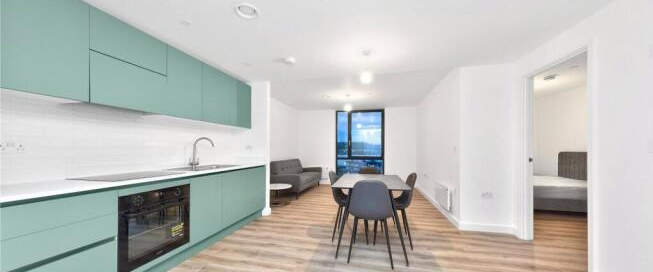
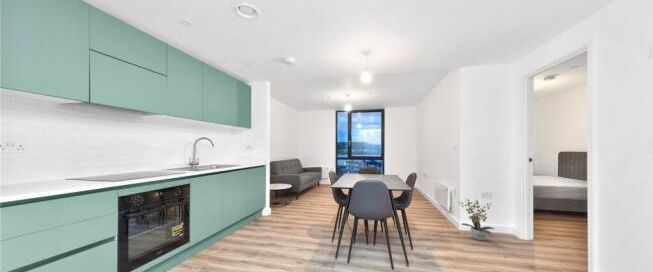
+ potted plant (476, 219)
